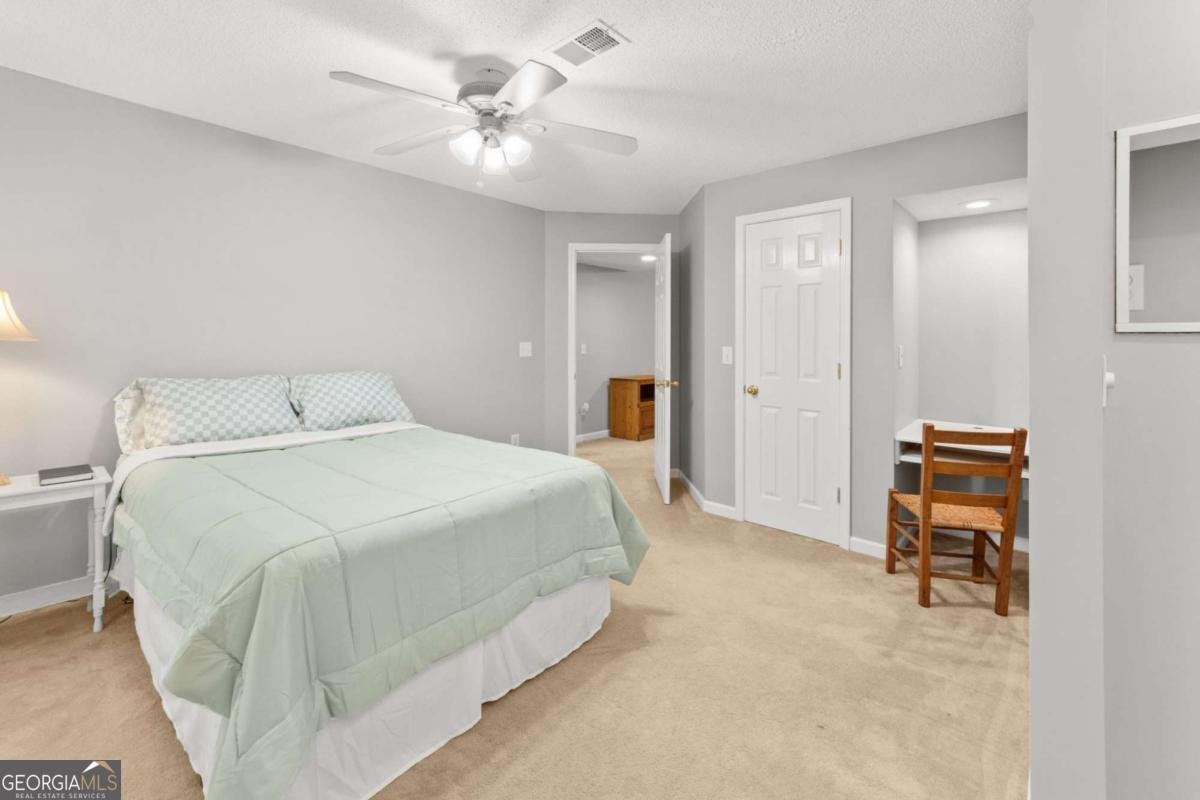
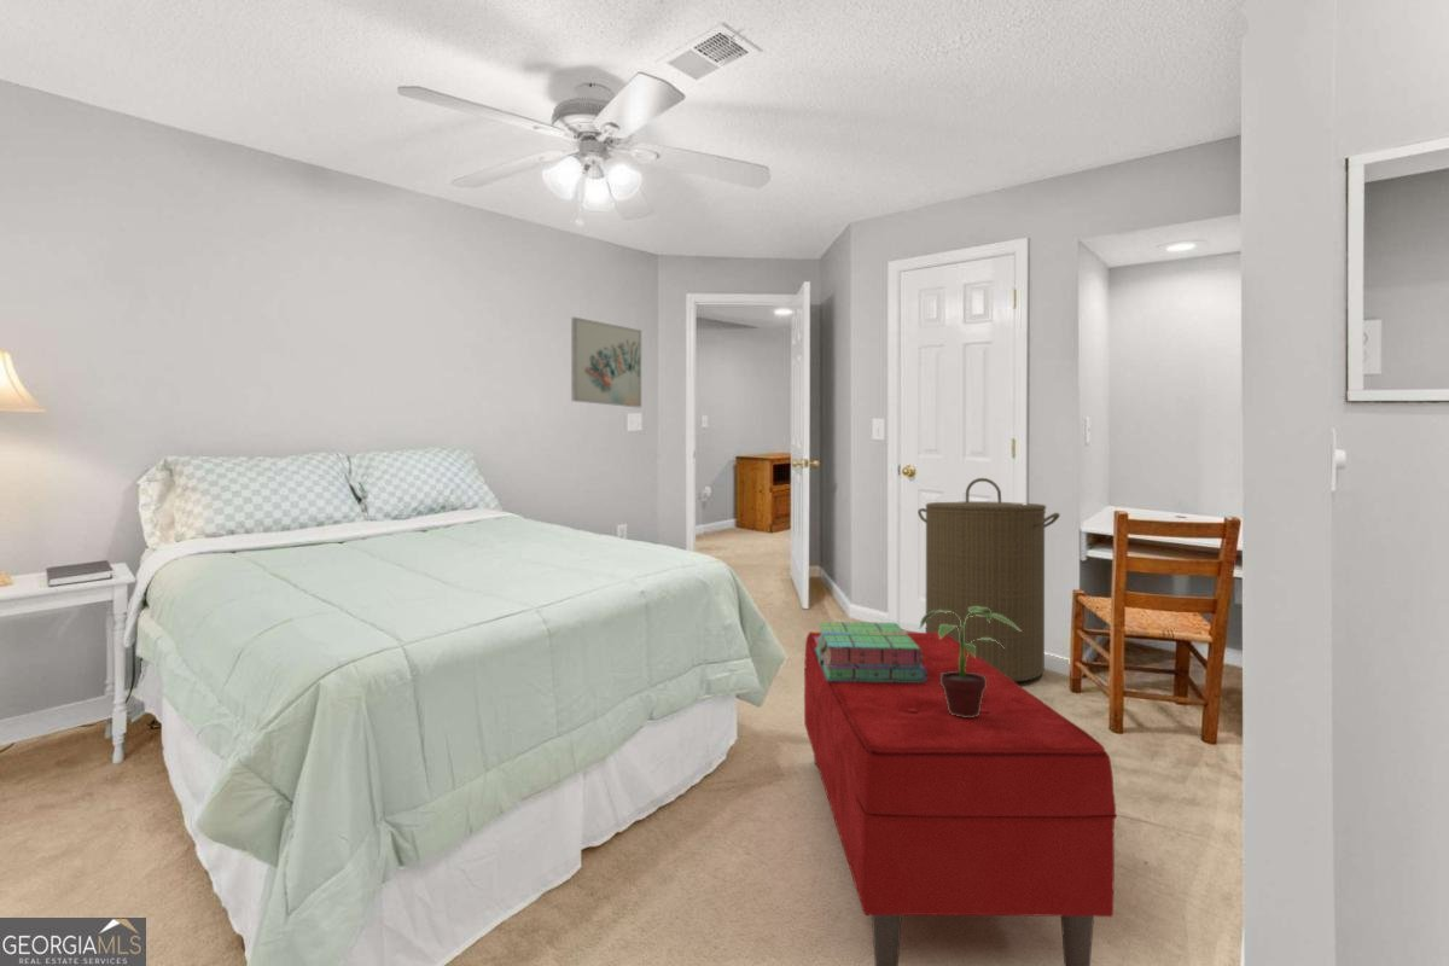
+ bench (915, 762)
+ stack of books (865, 648)
+ laundry hamper (983, 571)
+ potted plant (966, 661)
+ wall art (607, 363)
